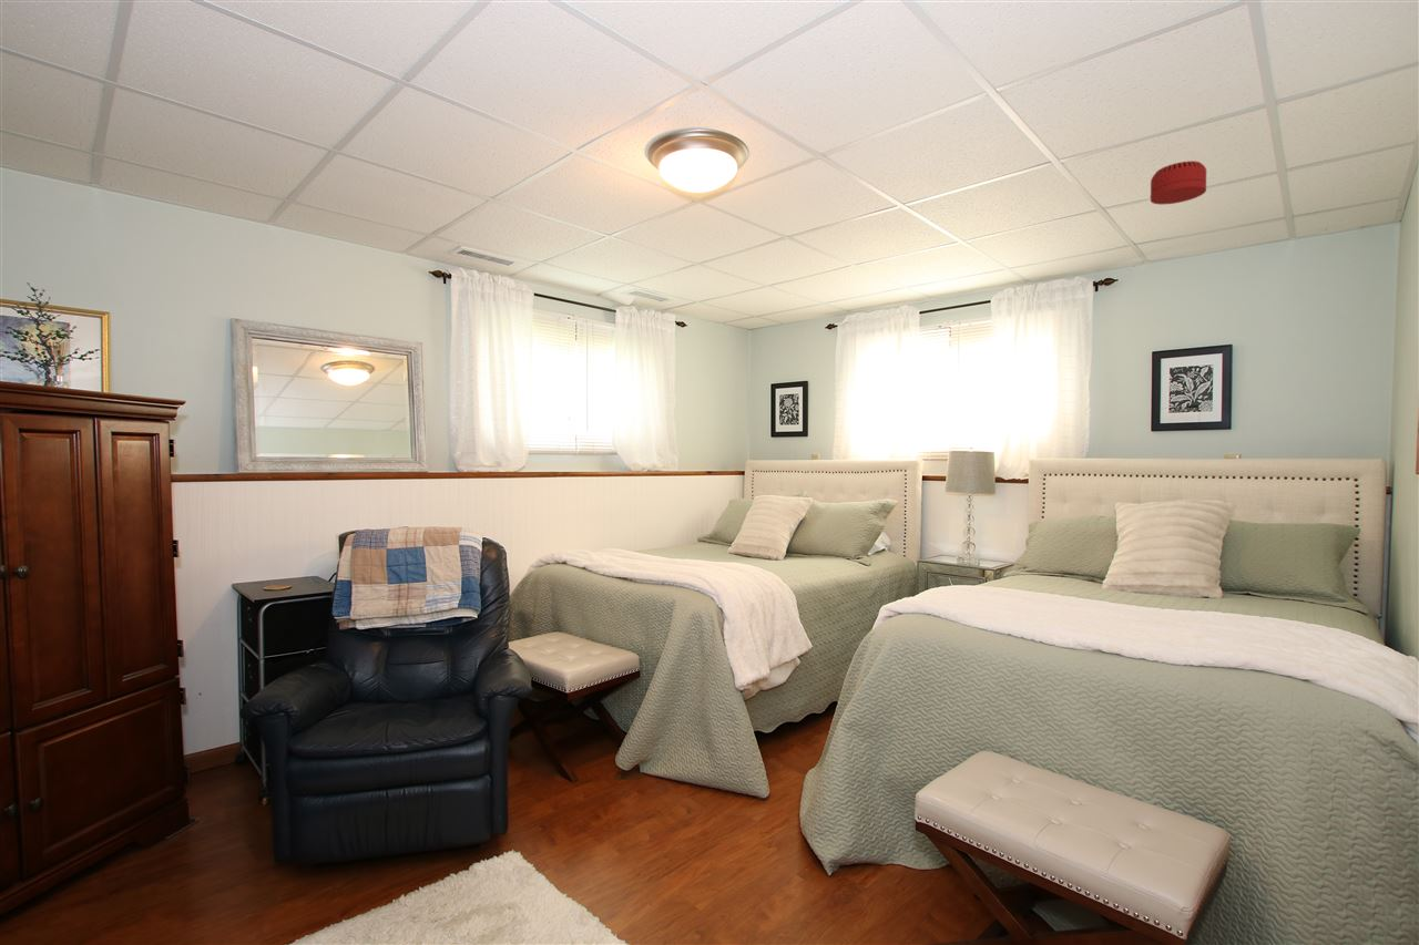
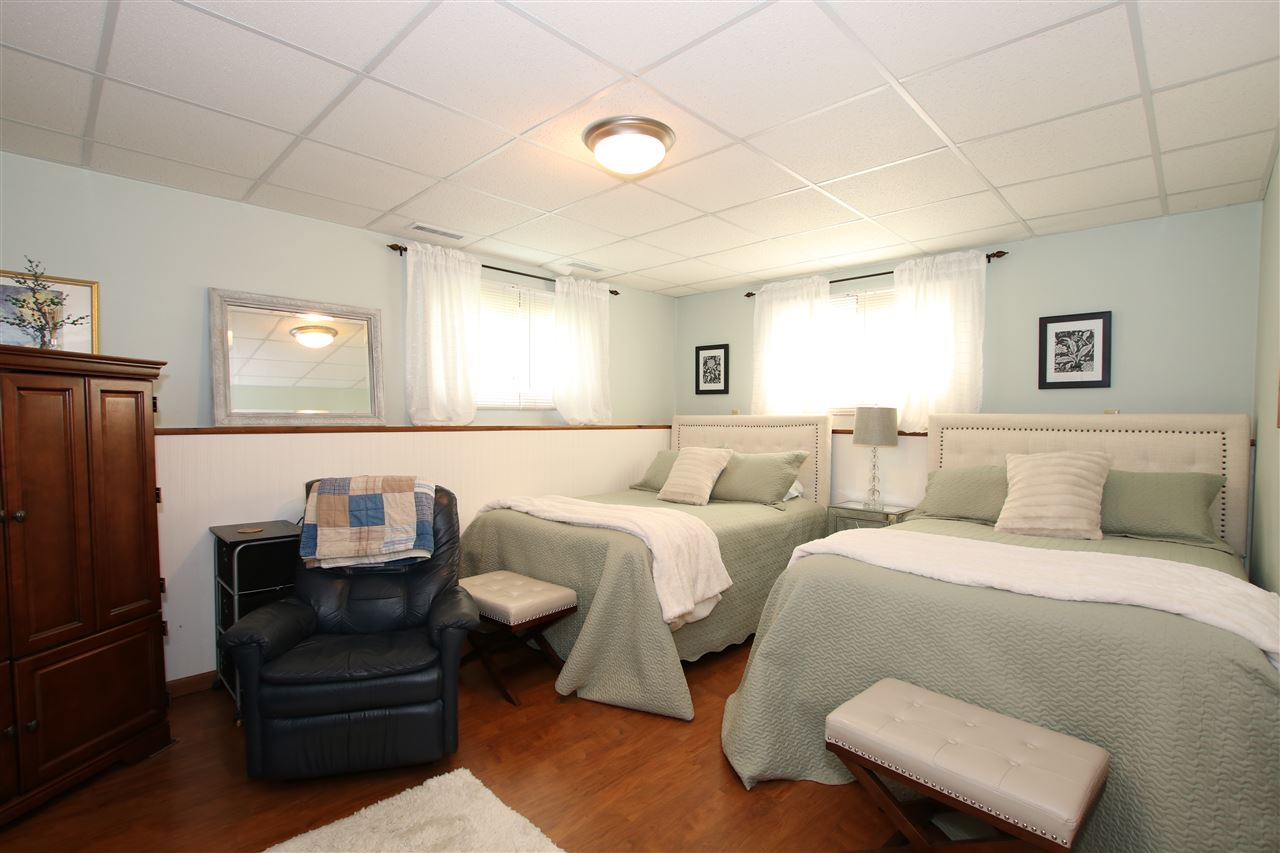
- smoke detector (1177, 182)
